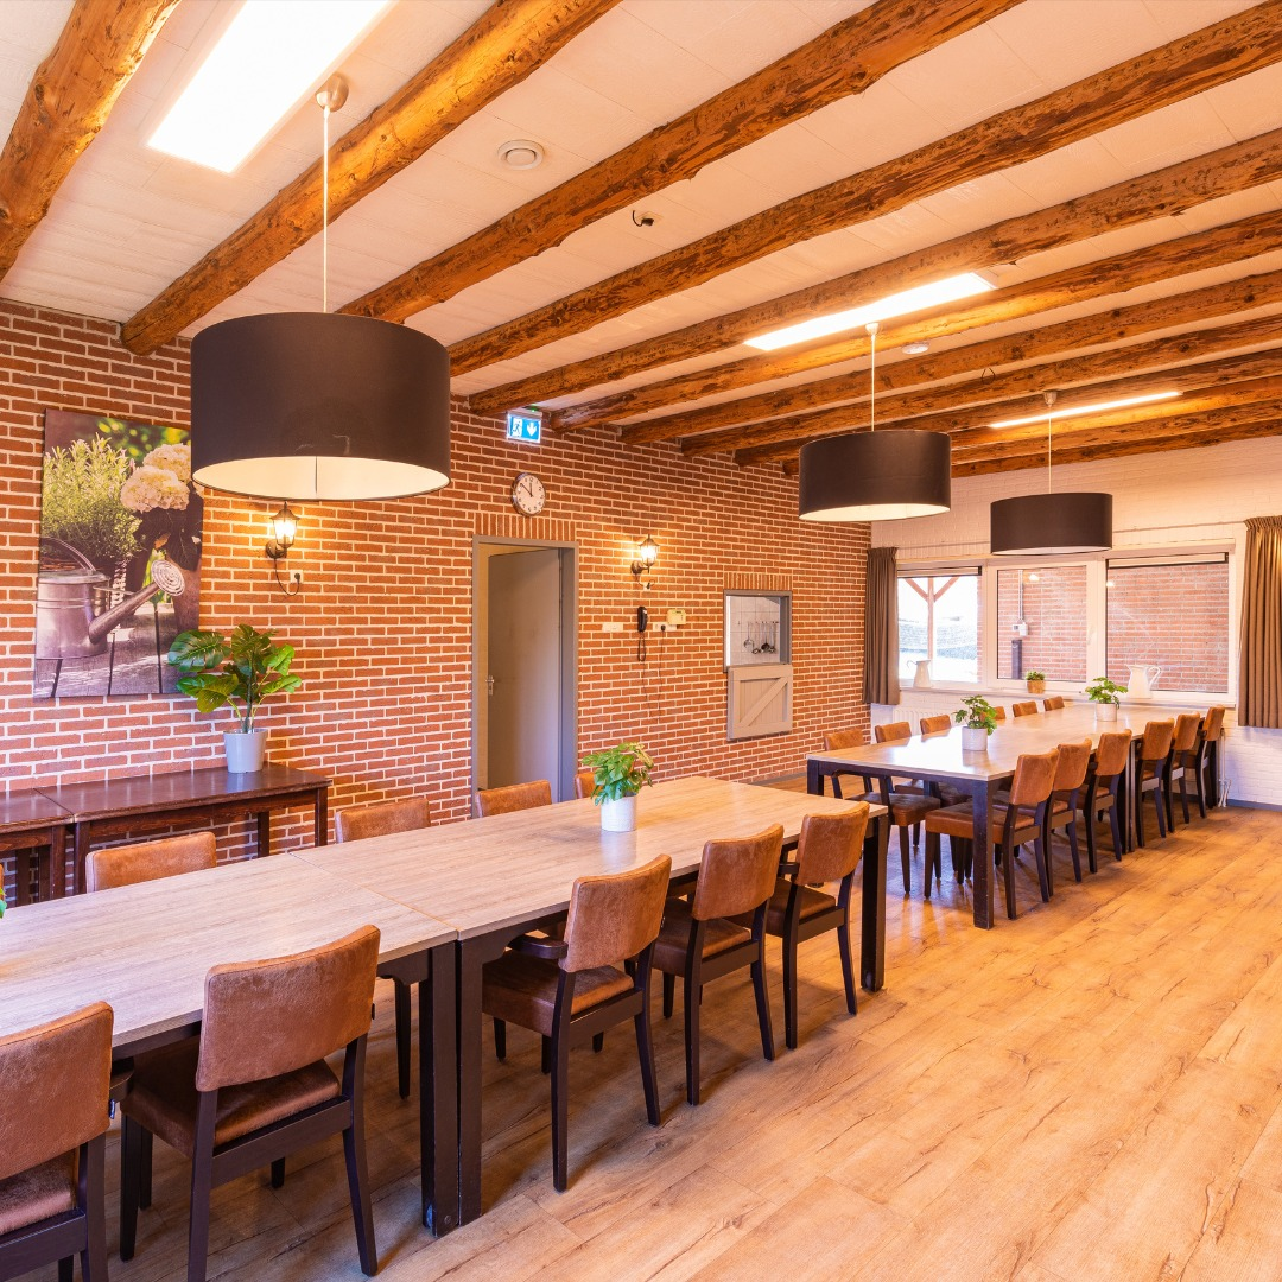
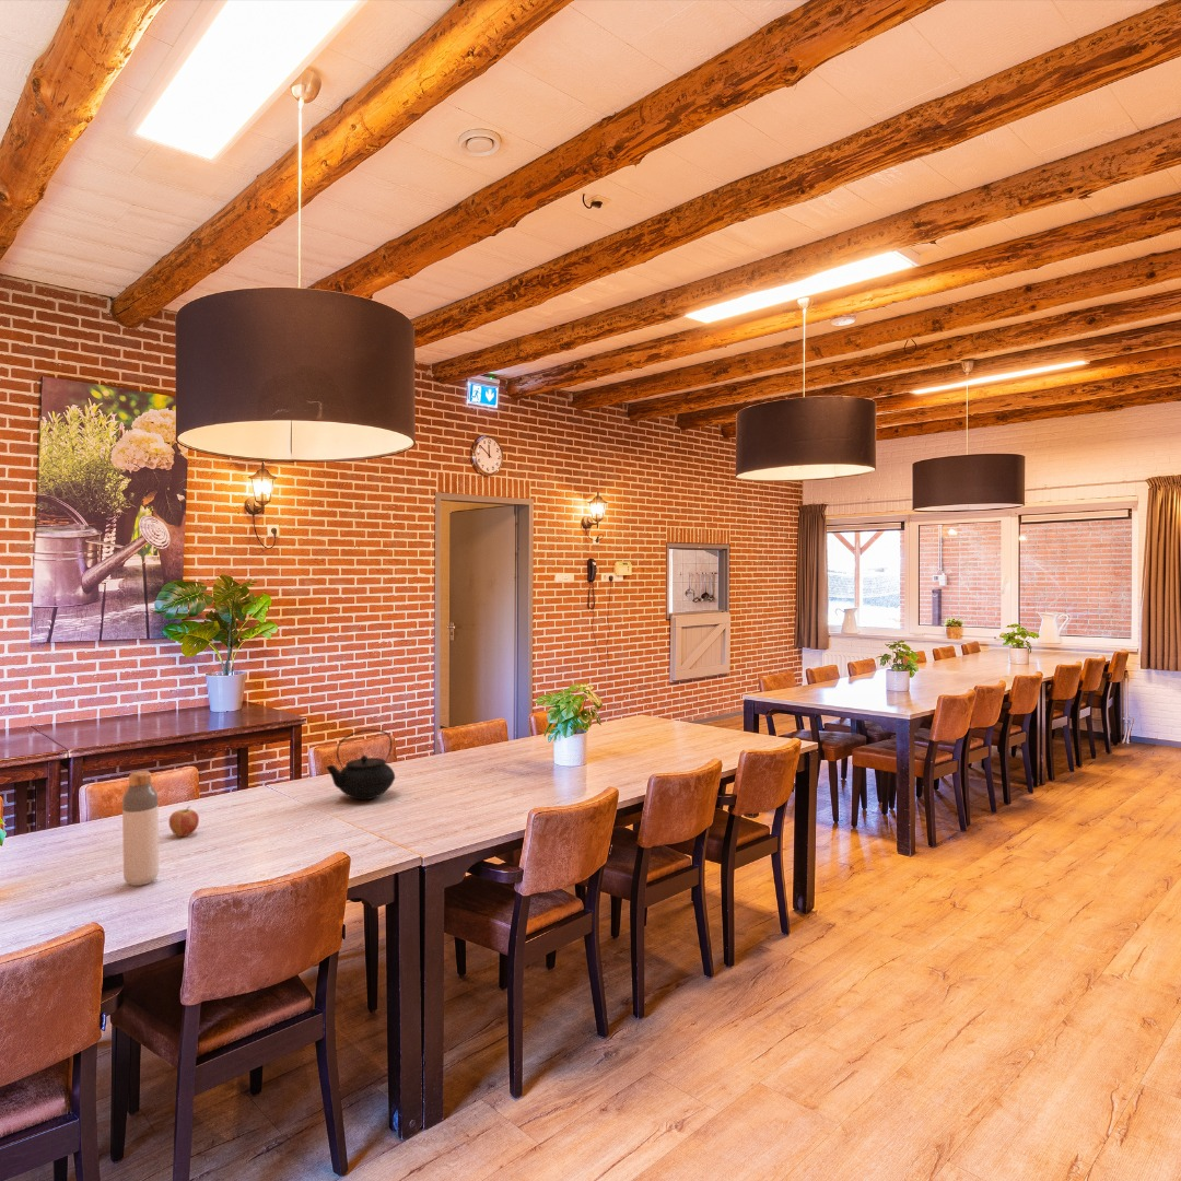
+ fruit (184, 821)
+ bottle (140, 827)
+ teapot (361, 764)
